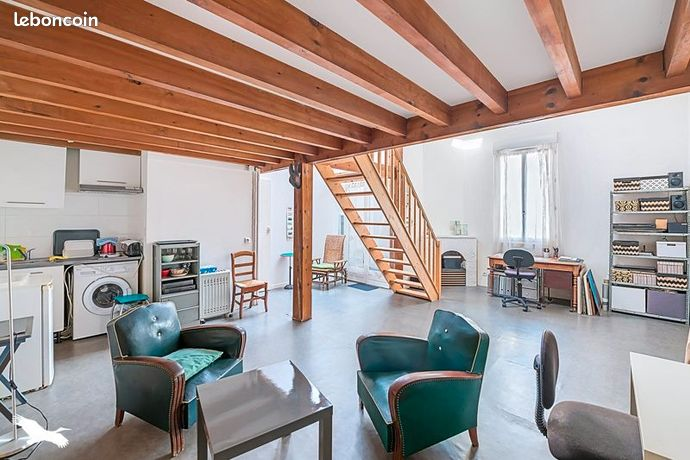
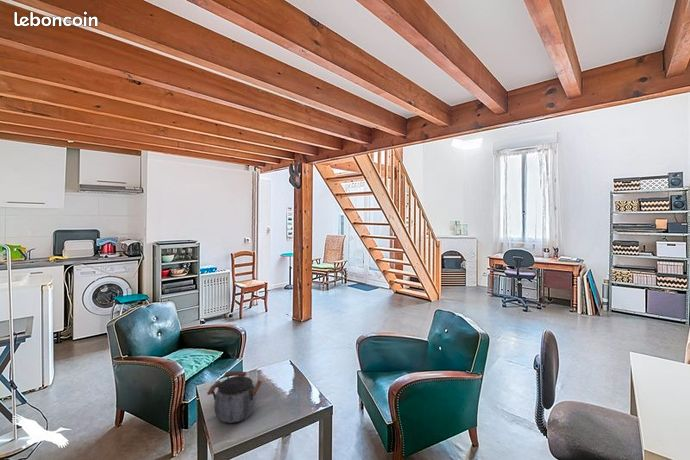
+ kettle (235, 394)
